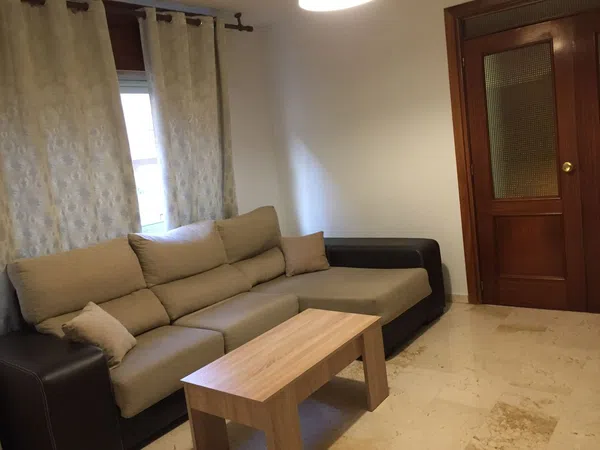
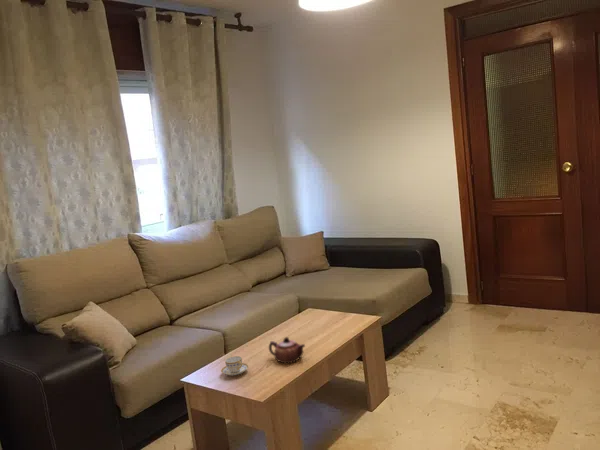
+ teacup (234, 366)
+ teapot (286, 348)
